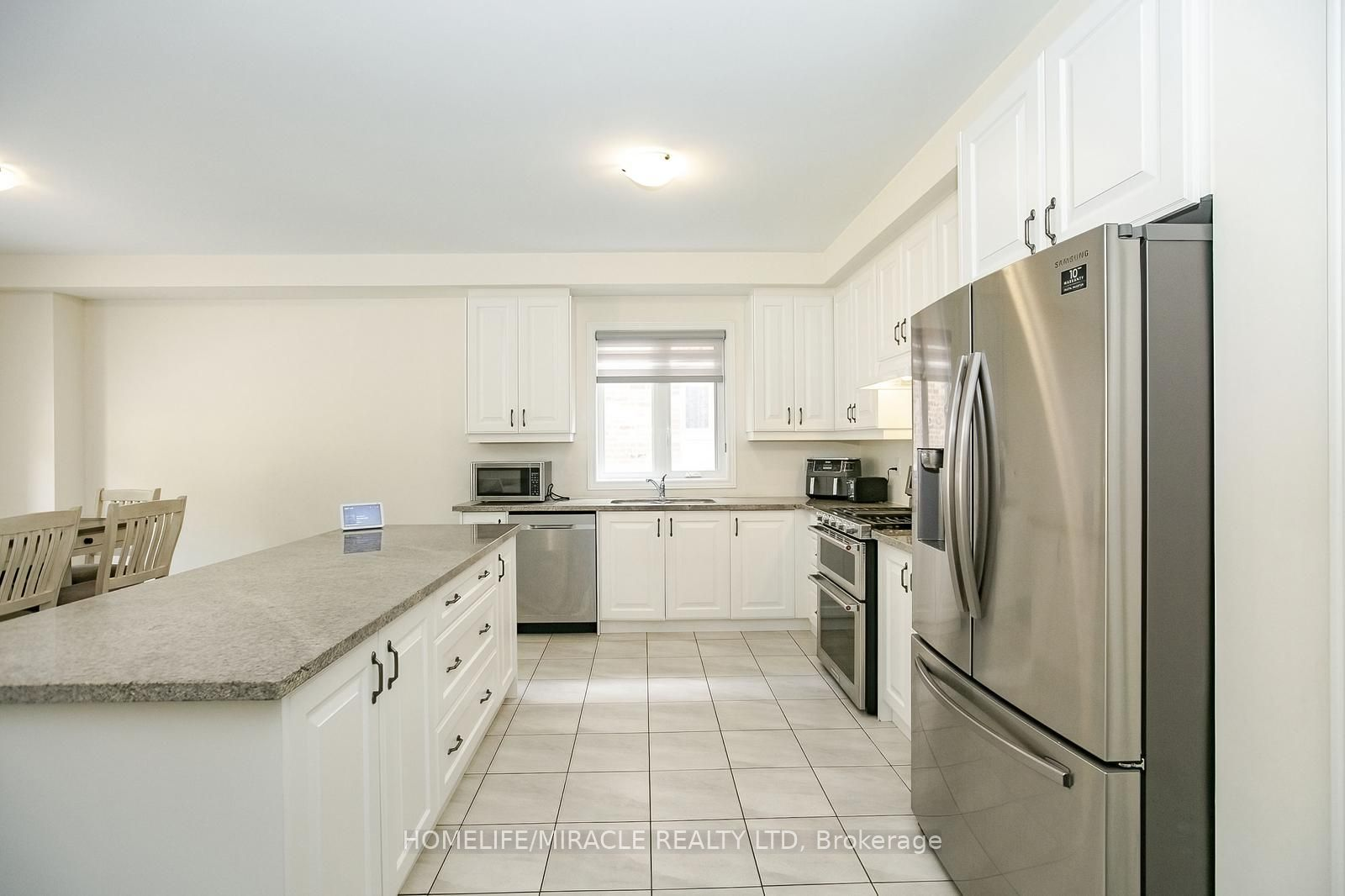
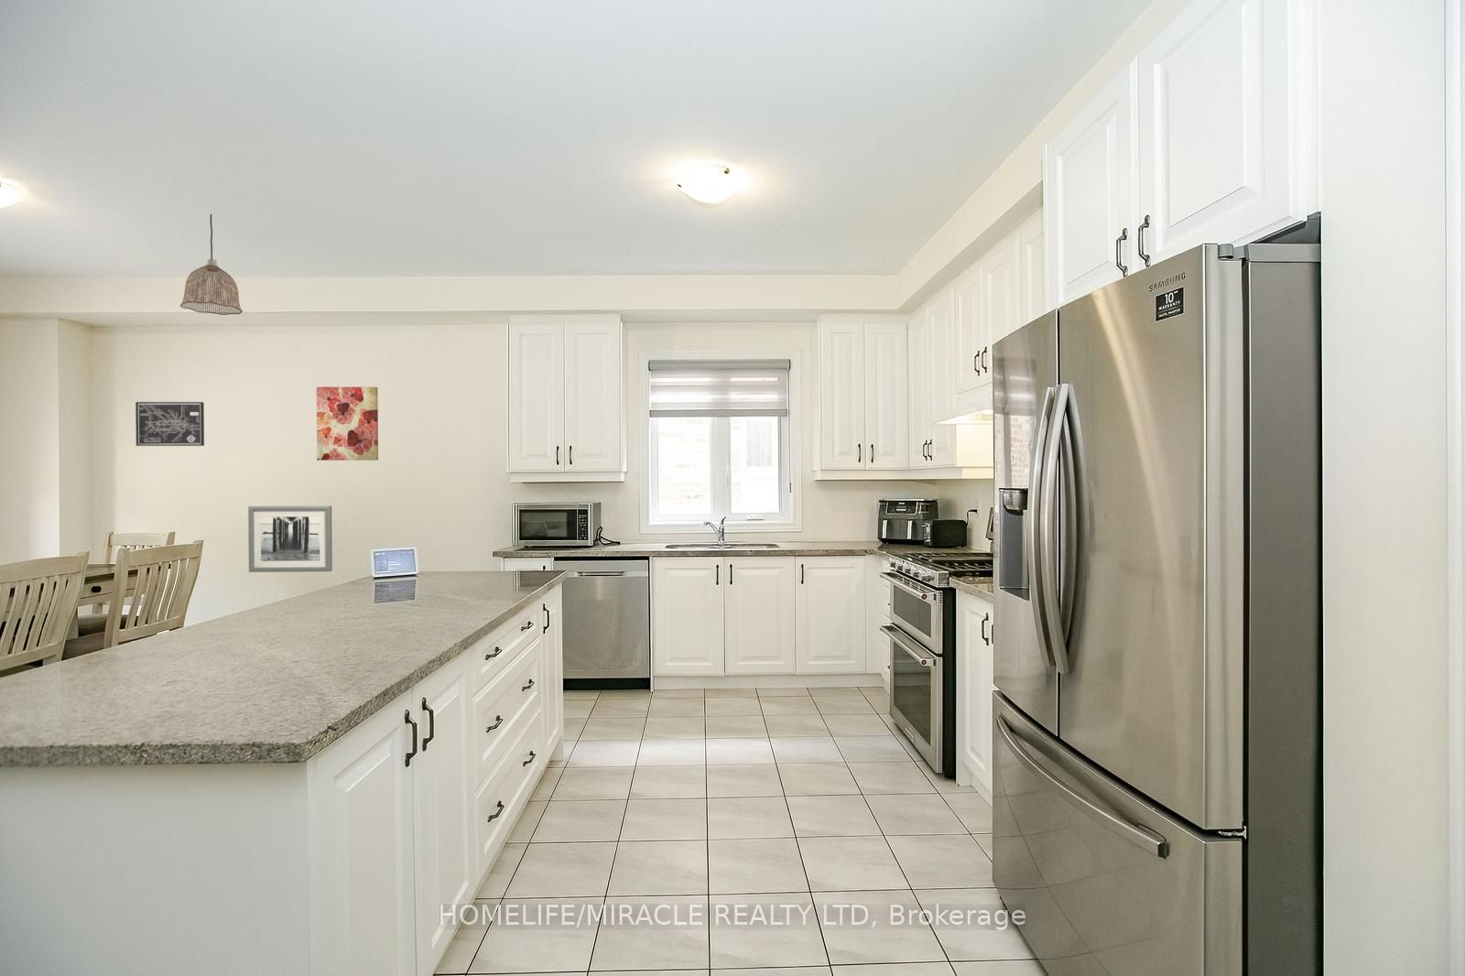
+ wall art (290, 538)
+ pendant lamp (211, 261)
+ wall art (170, 424)
+ wall art (347, 423)
